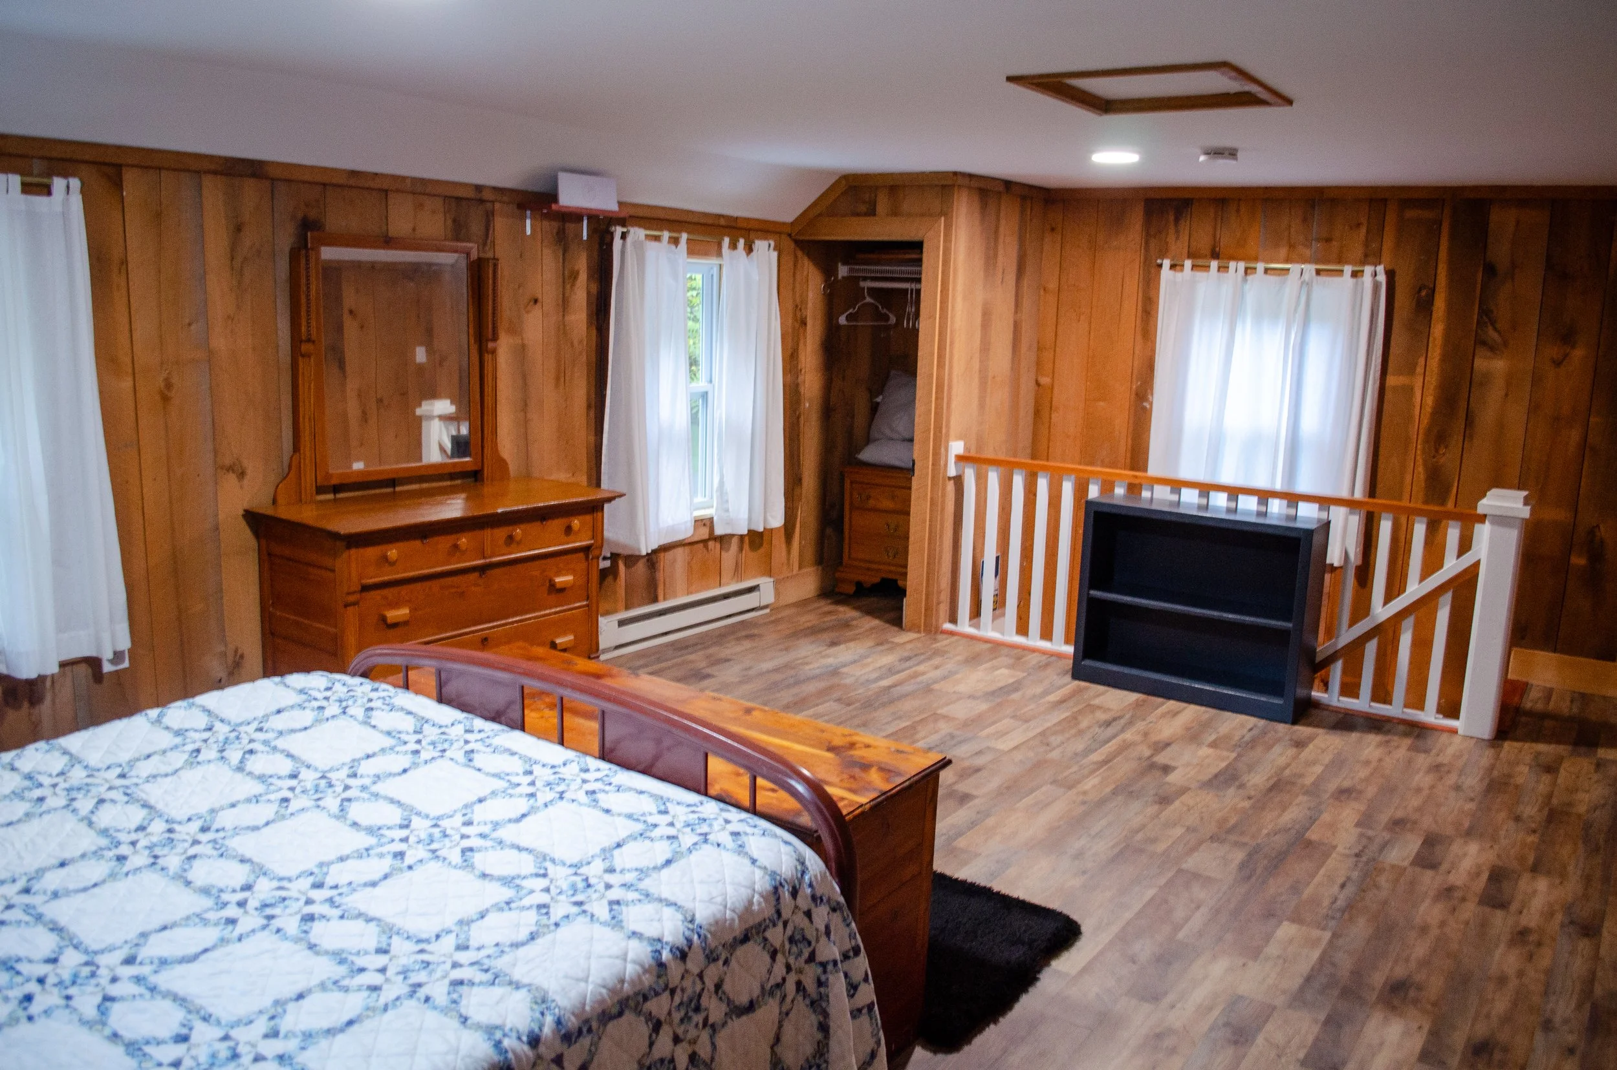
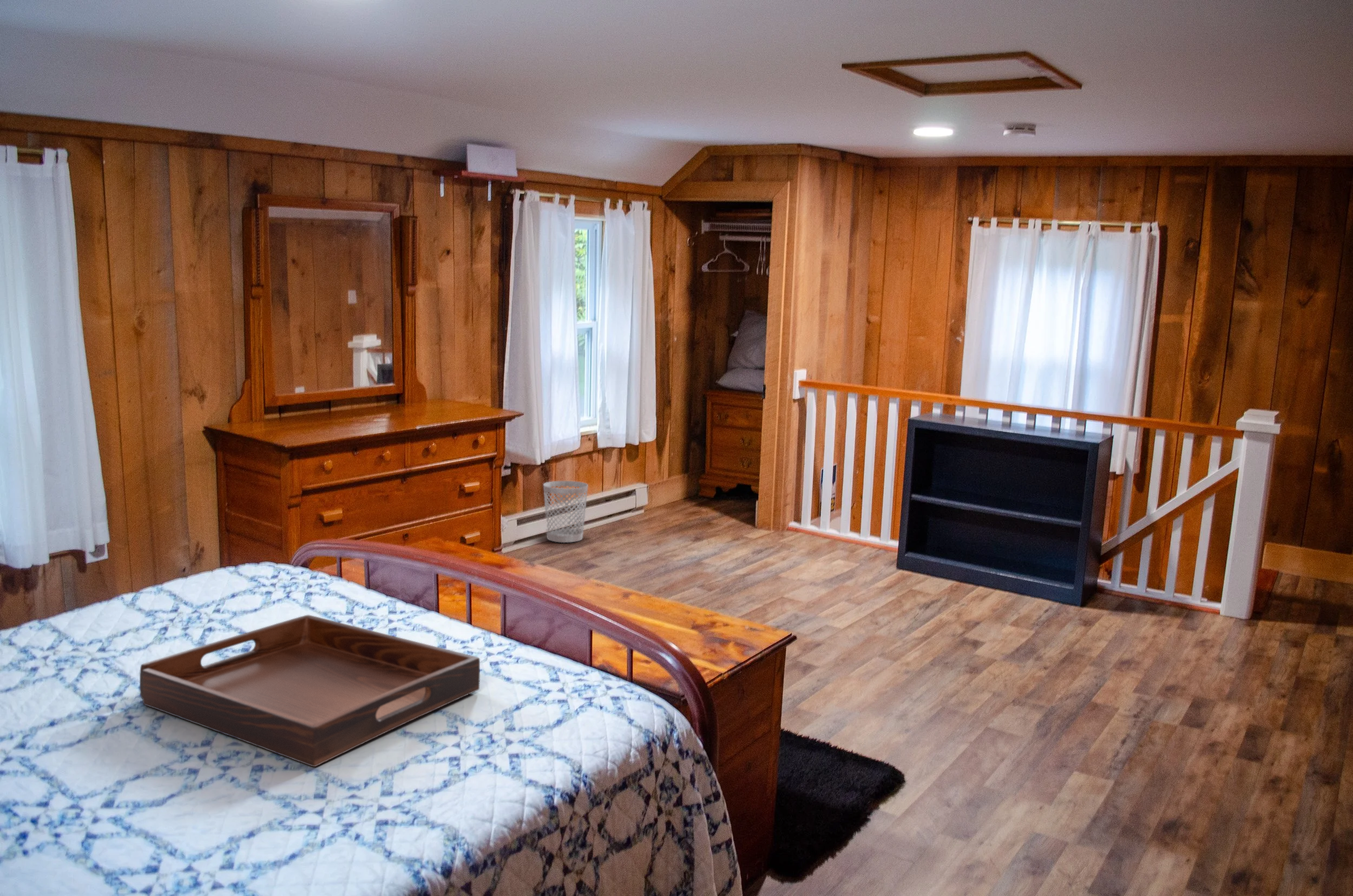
+ wastebasket (564, 511)
+ serving tray (311, 678)
